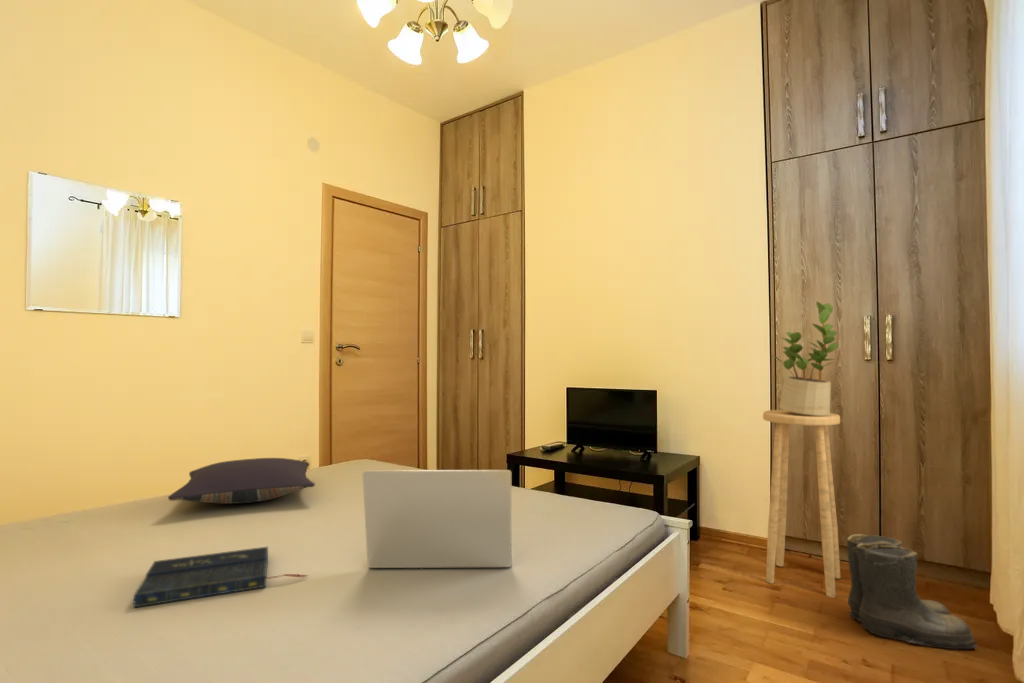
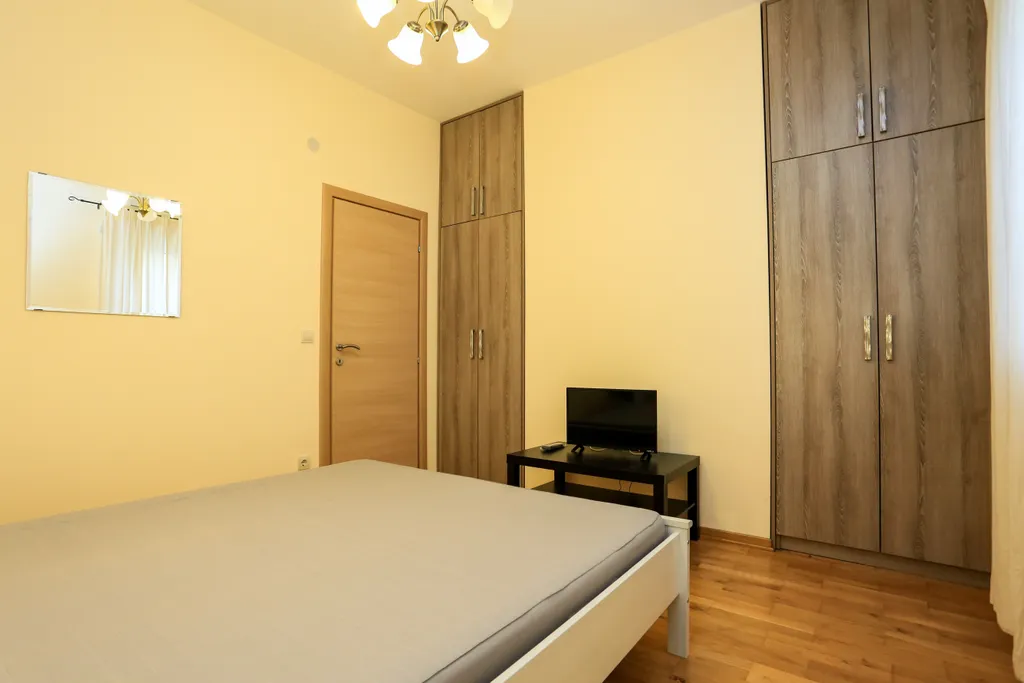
- book (230, 570)
- potted plant (796, 357)
- laptop (444, 506)
- pillow (248, 478)
- boots (906, 586)
- stool (786, 496)
